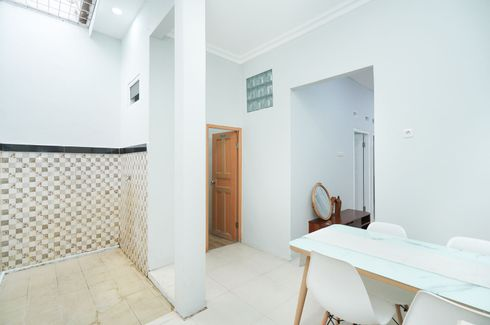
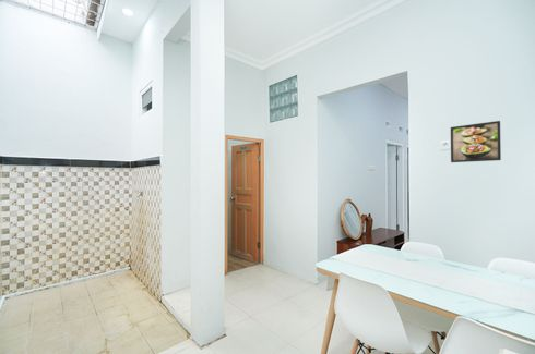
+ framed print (474, 143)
